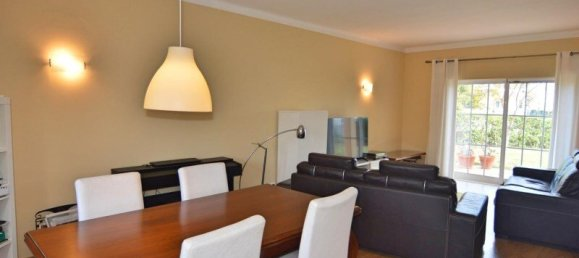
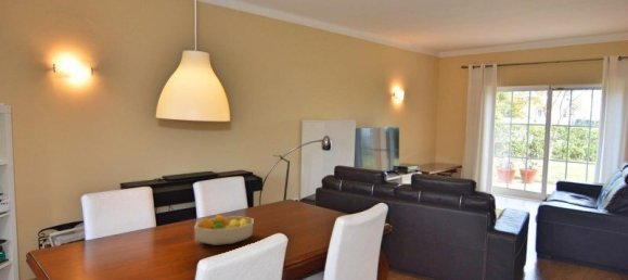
+ fruit bowl (225, 227)
